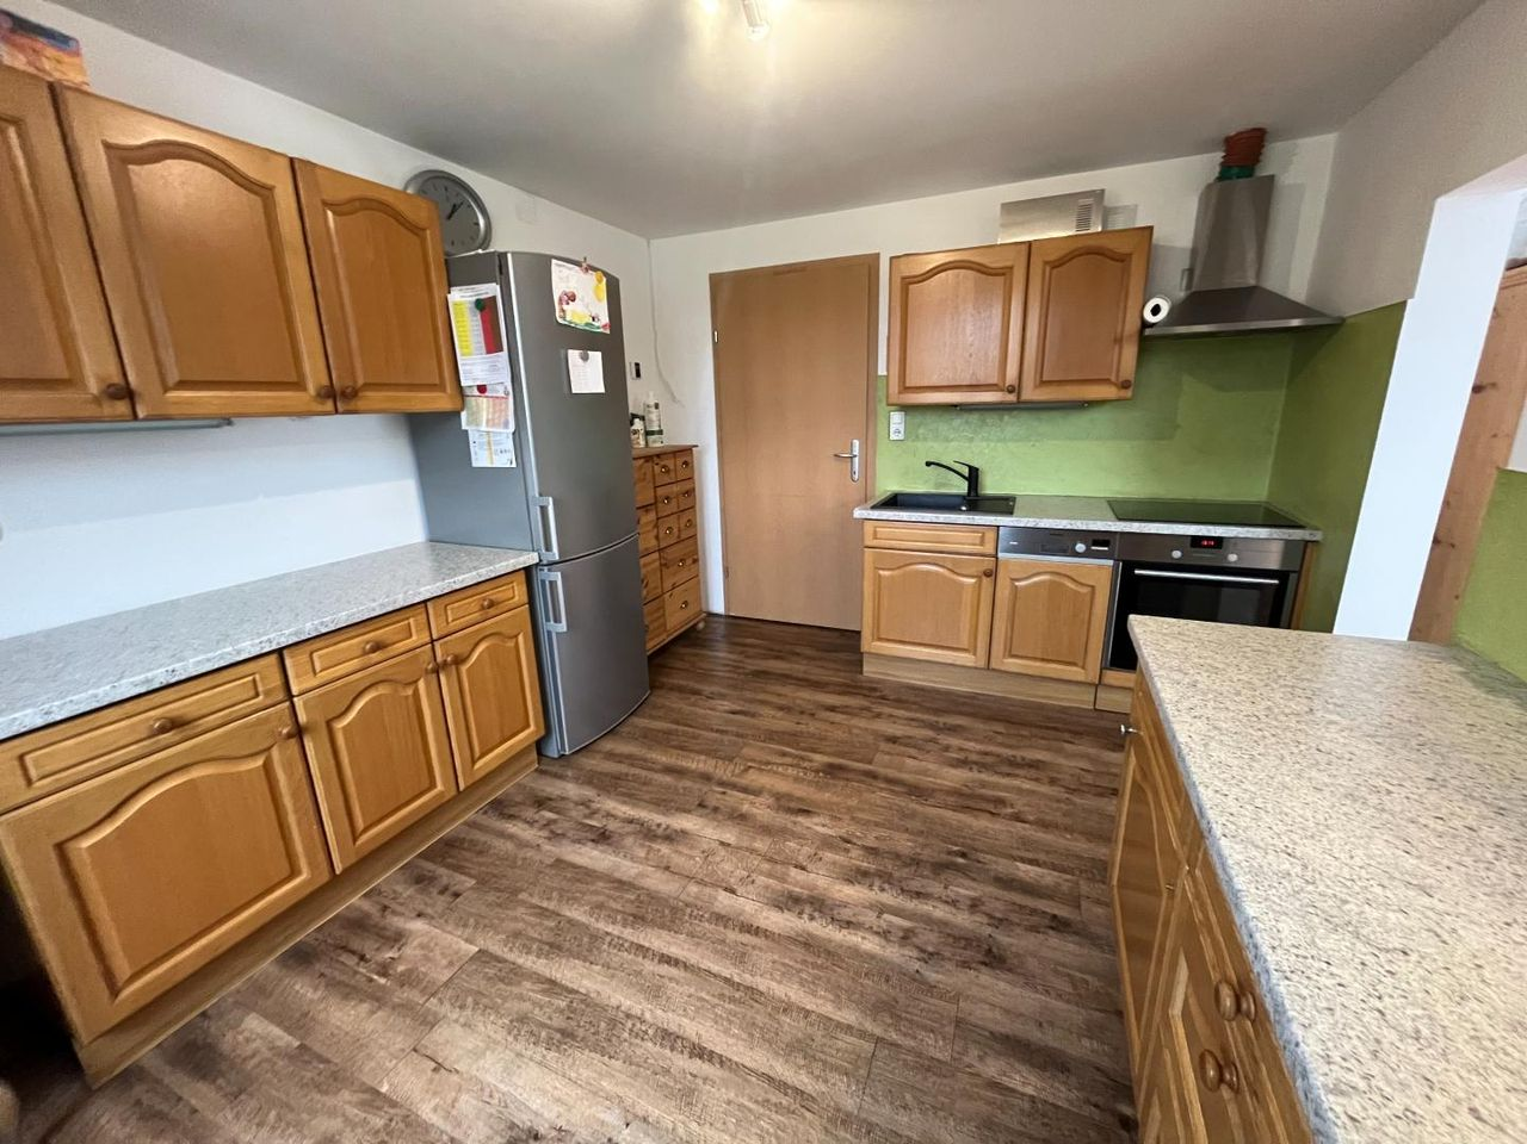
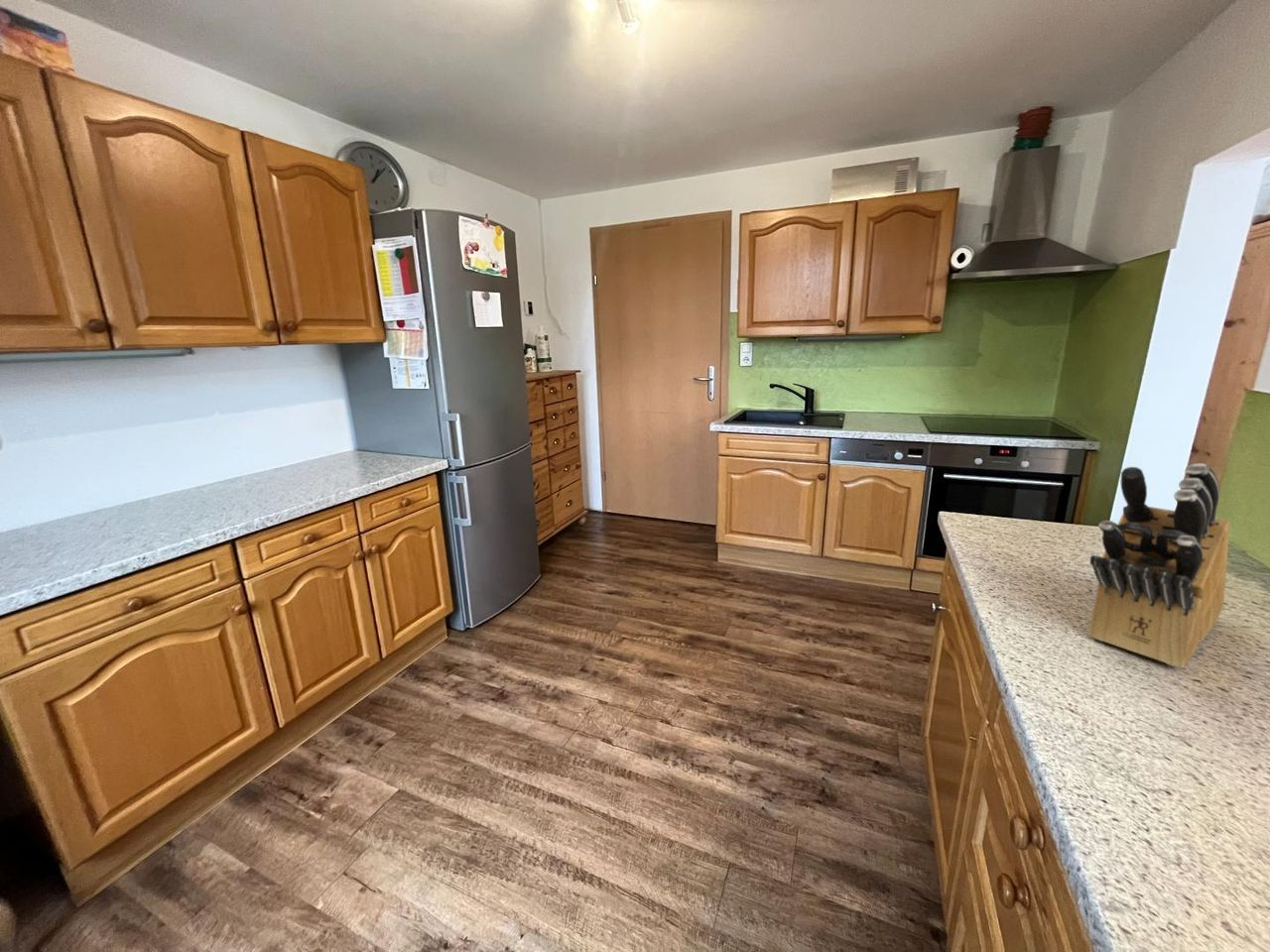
+ knife block (1169, 548)
